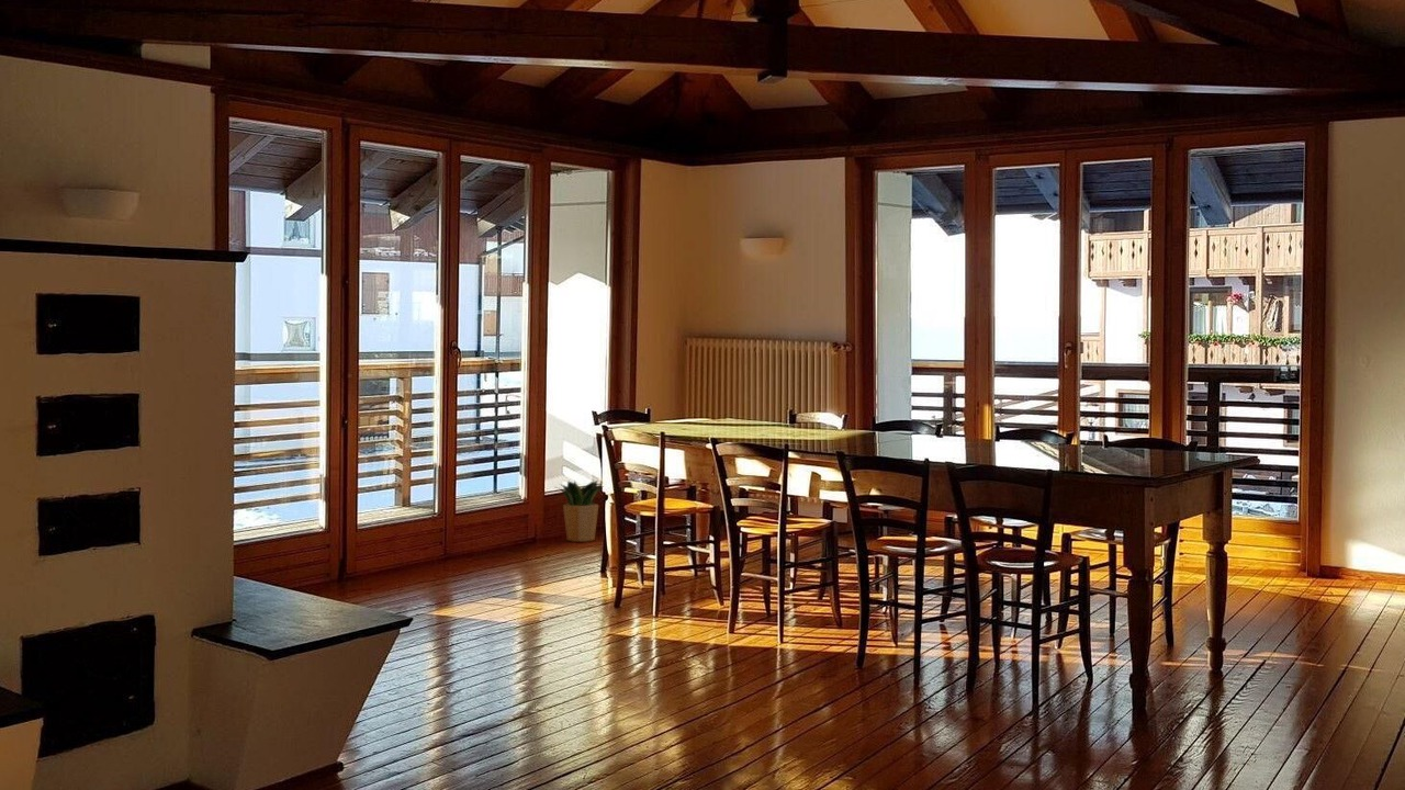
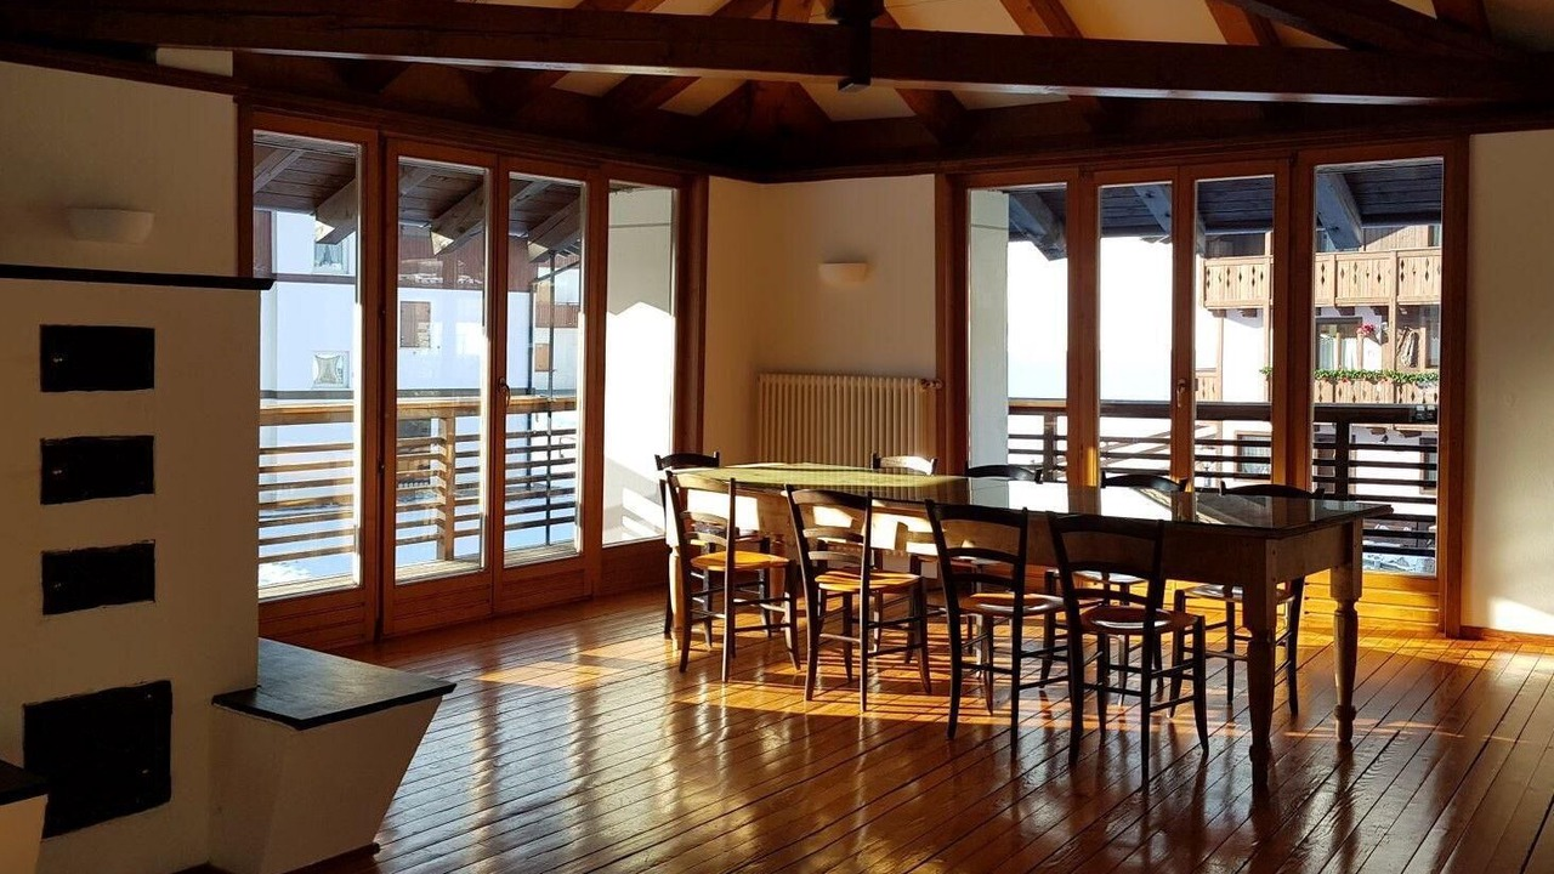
- potted plant (583, 509)
